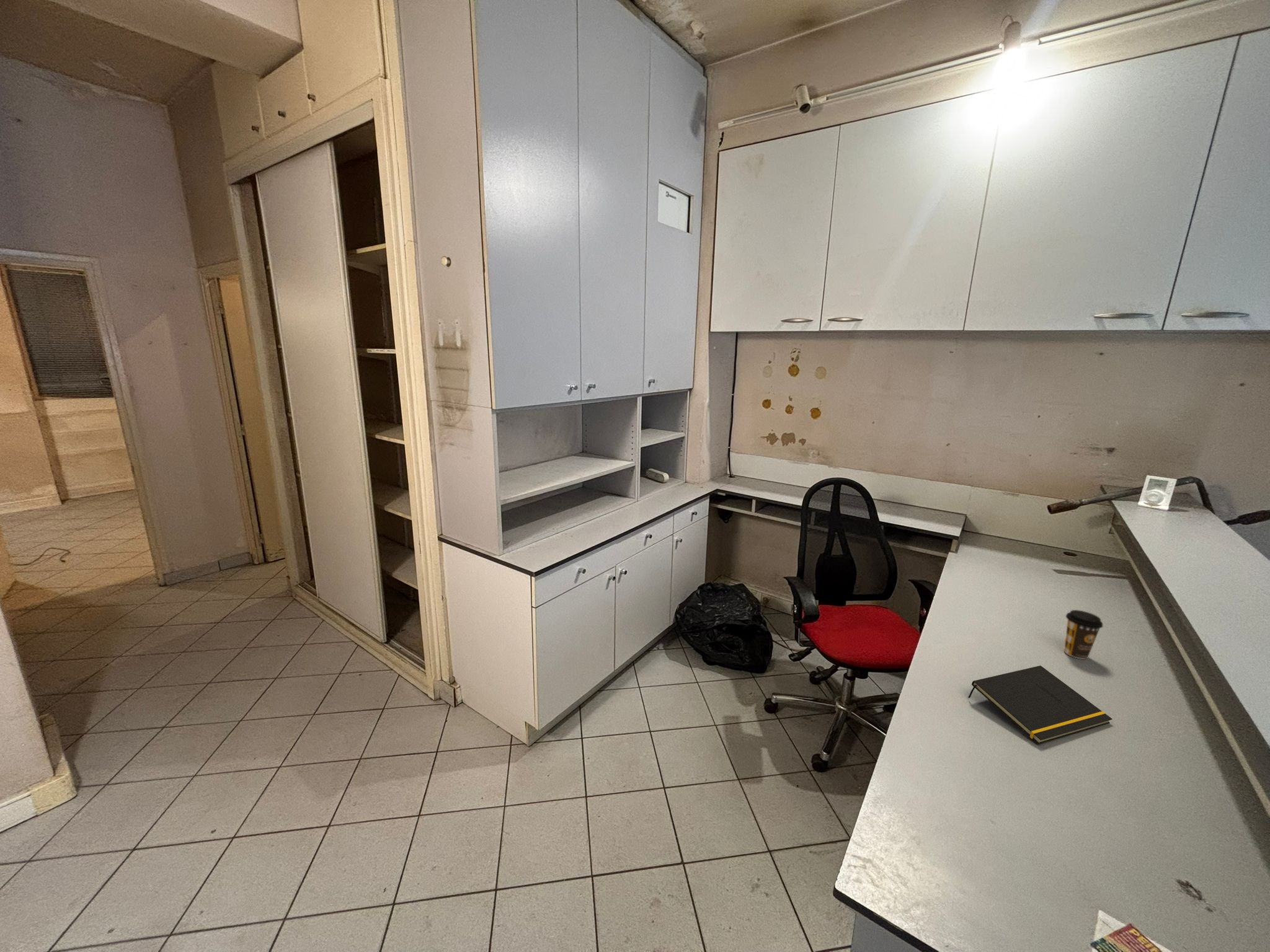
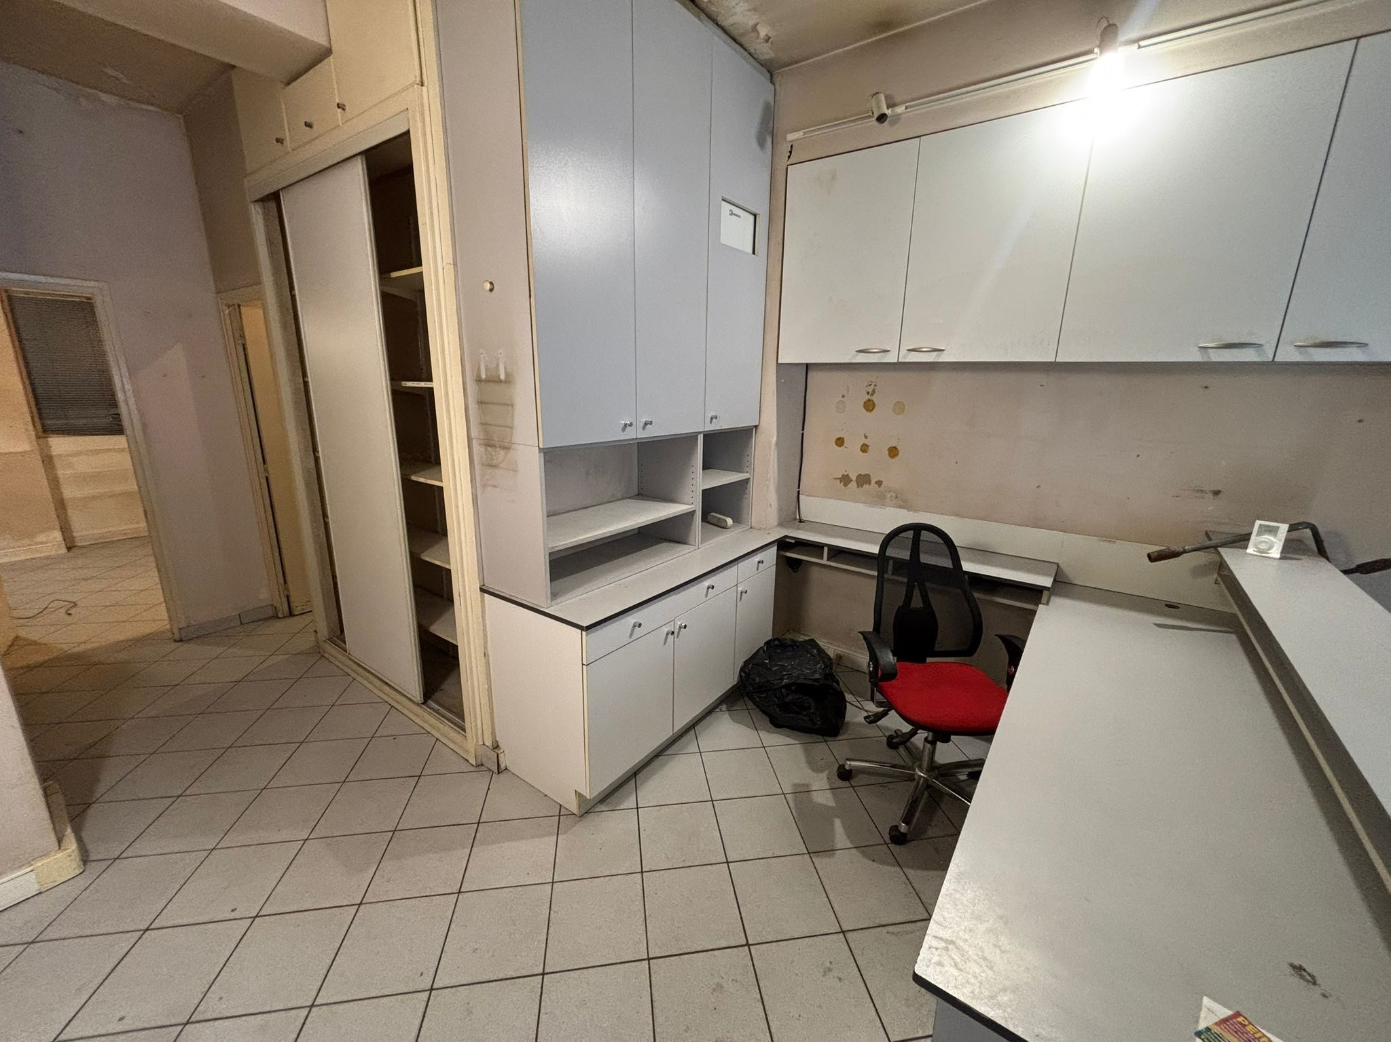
- notepad (1039, 701)
- coffee cup (1080, 635)
